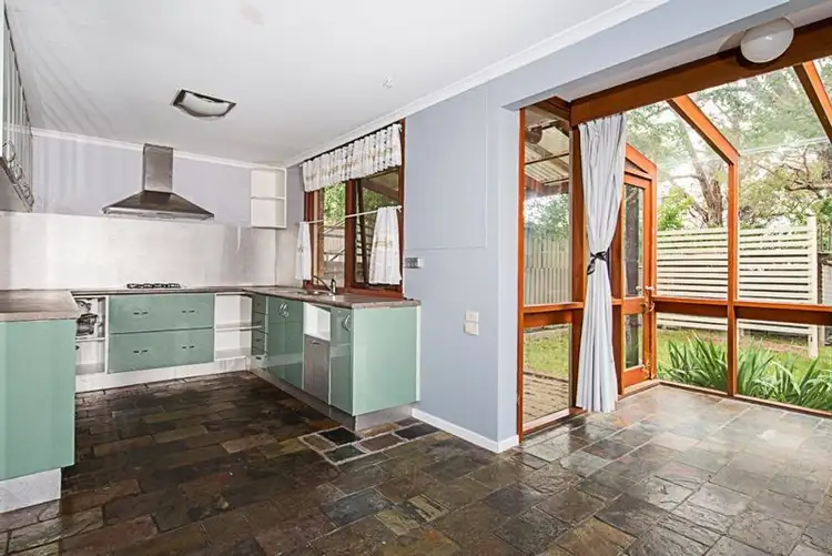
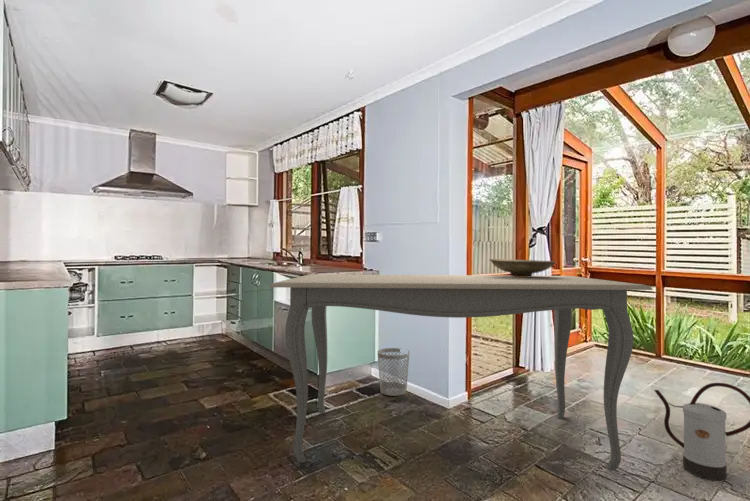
+ decorative bowl (521, 267)
+ watering can (702, 425)
+ dining table (452, 317)
+ wastebasket (393, 371)
